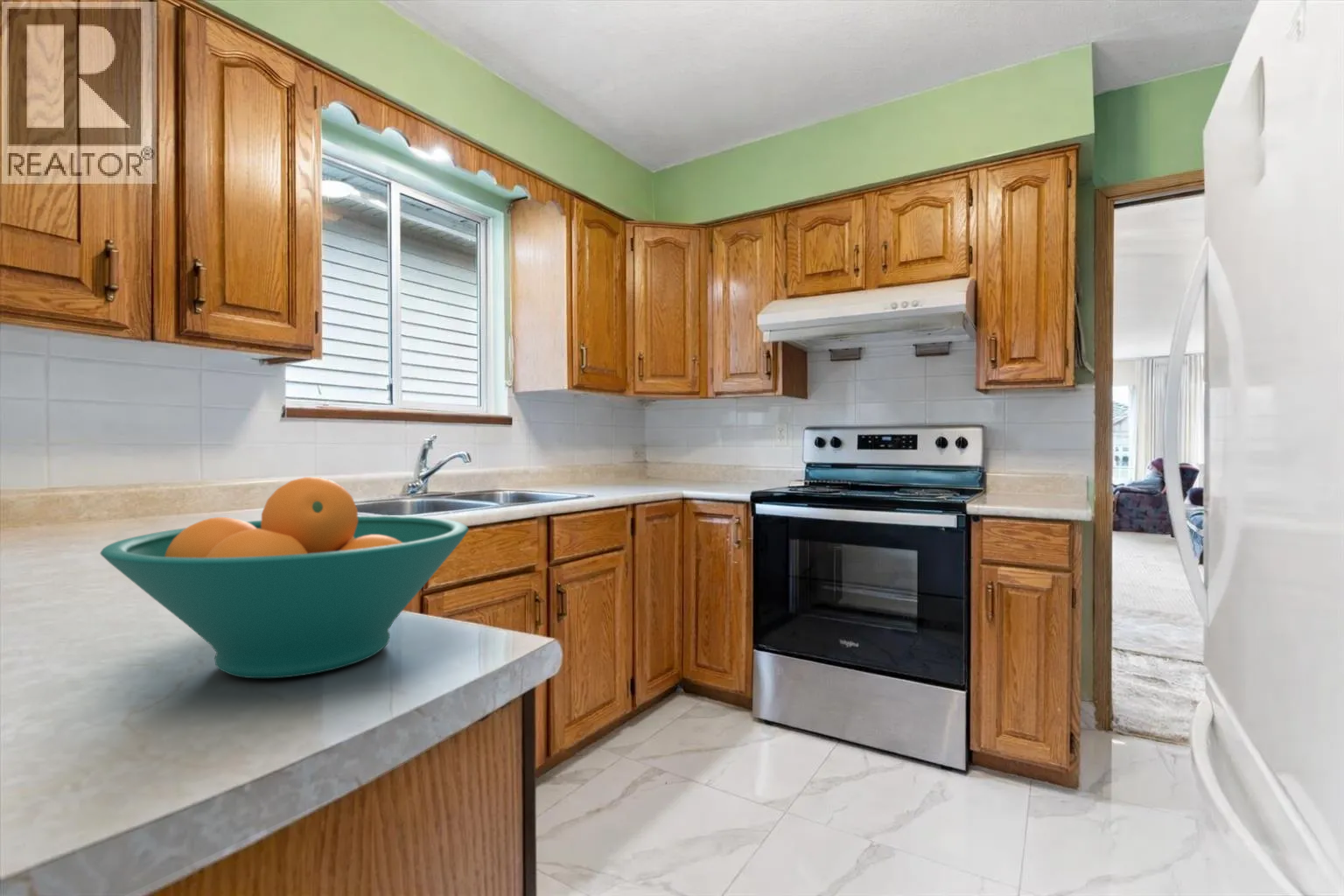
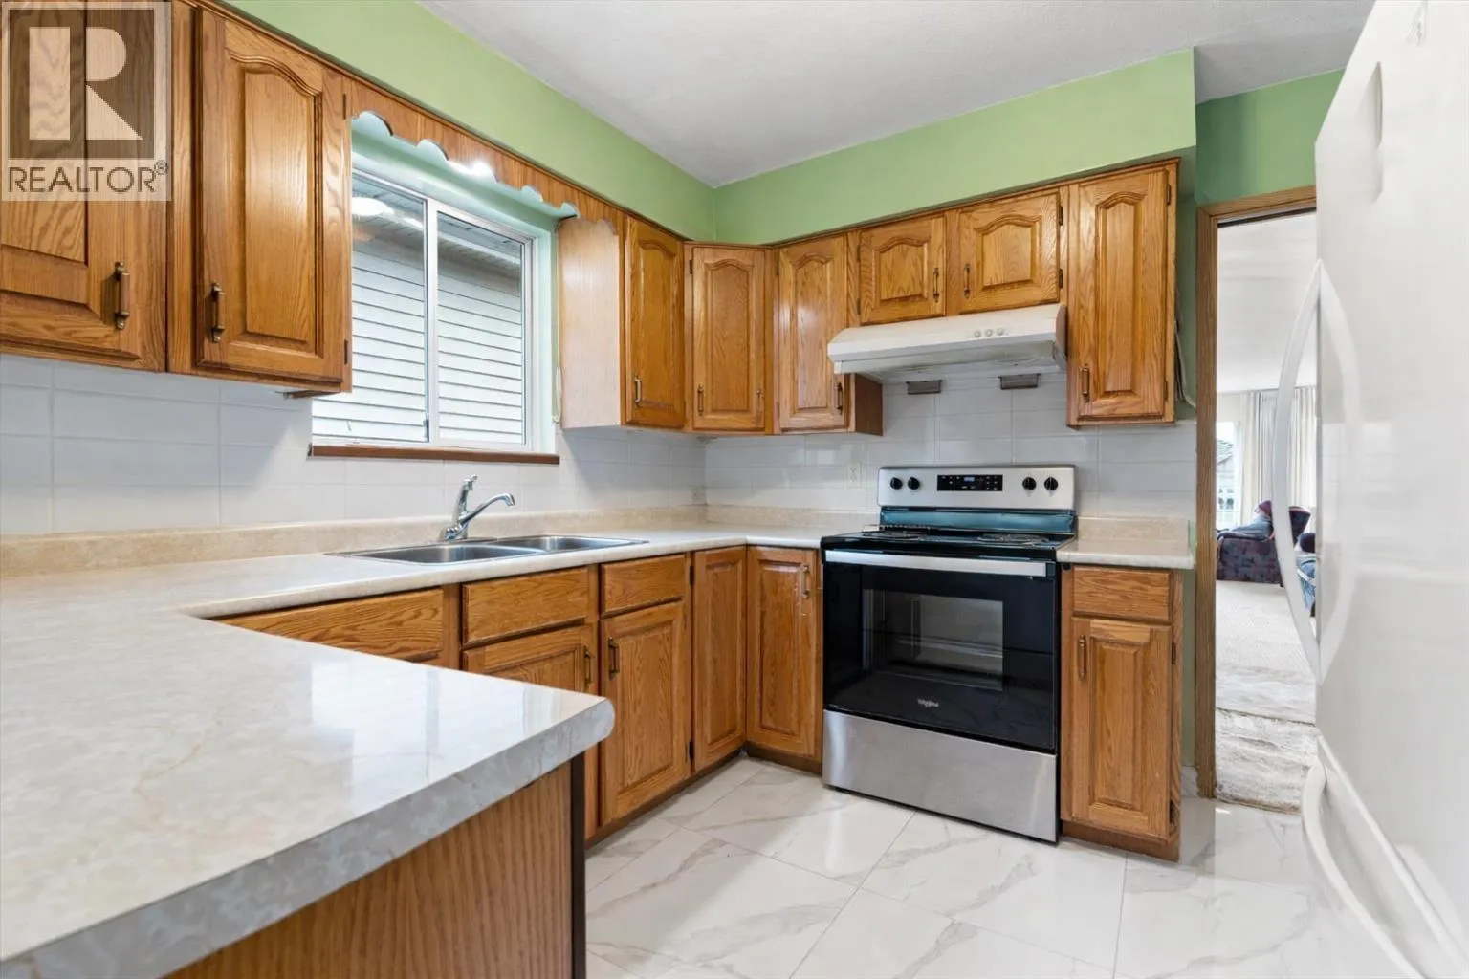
- fruit bowl (307, 565)
